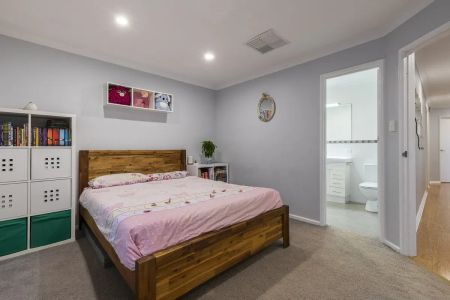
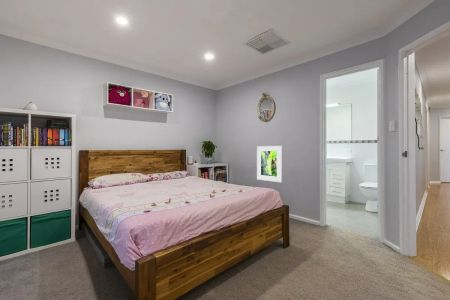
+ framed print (268, 163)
